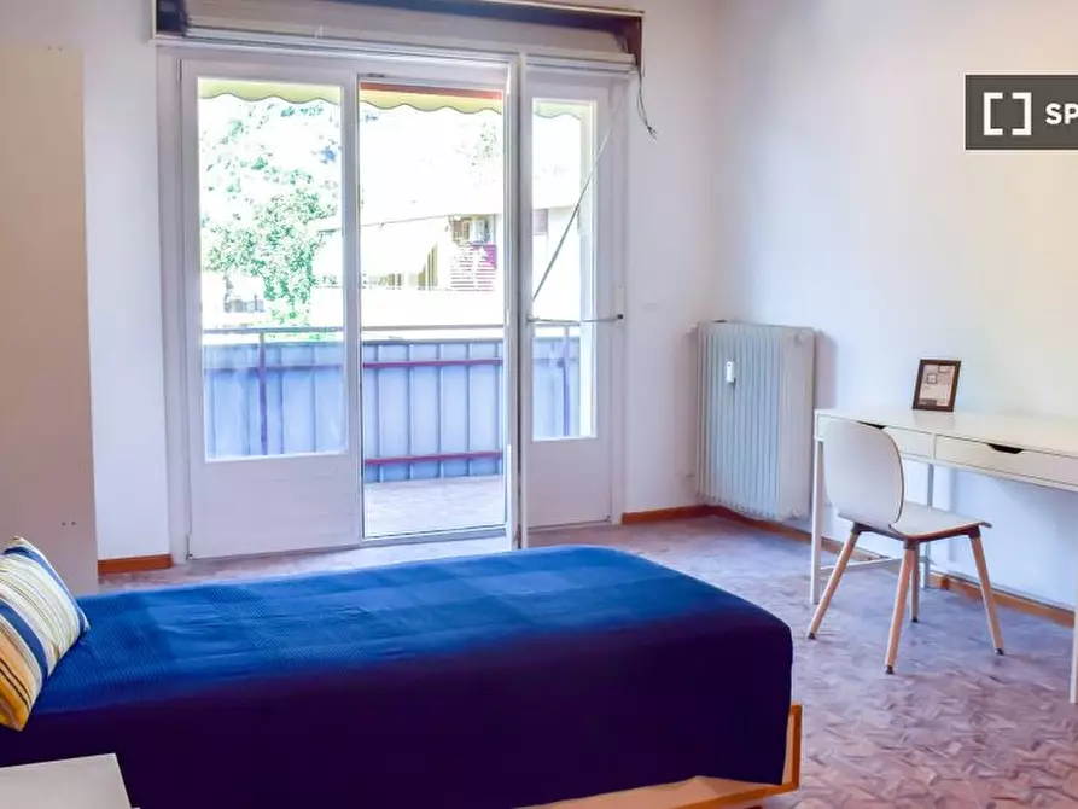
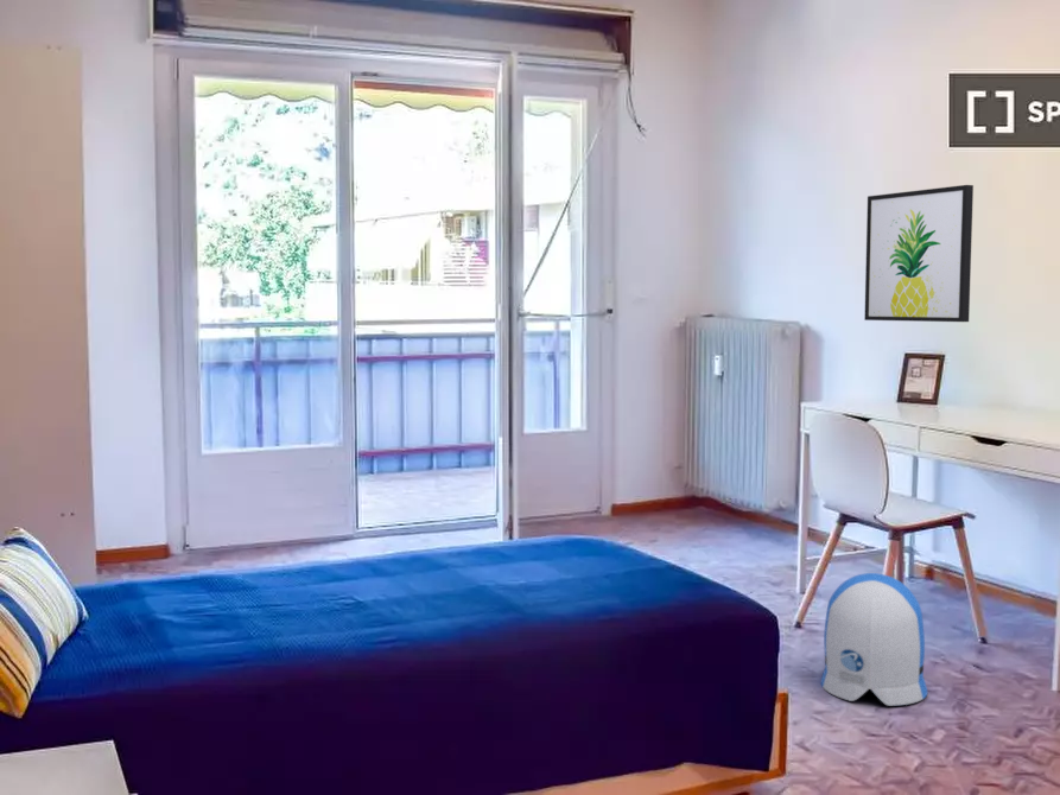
+ wall art (915, 256)
+ sun visor (874, 630)
